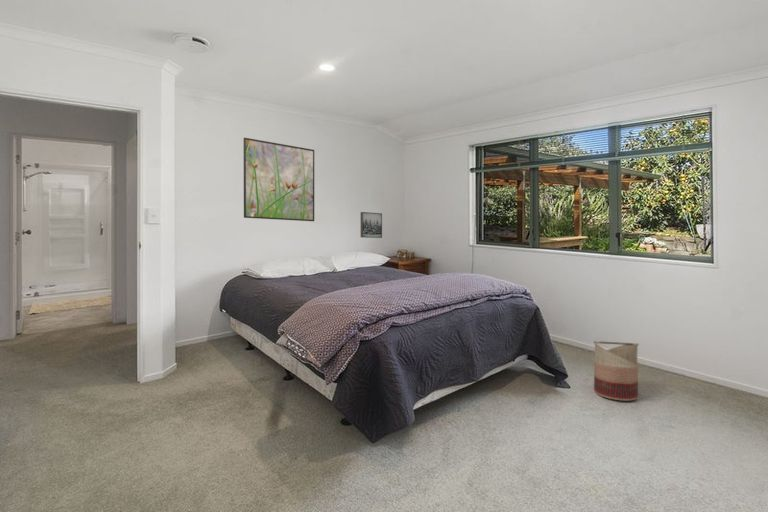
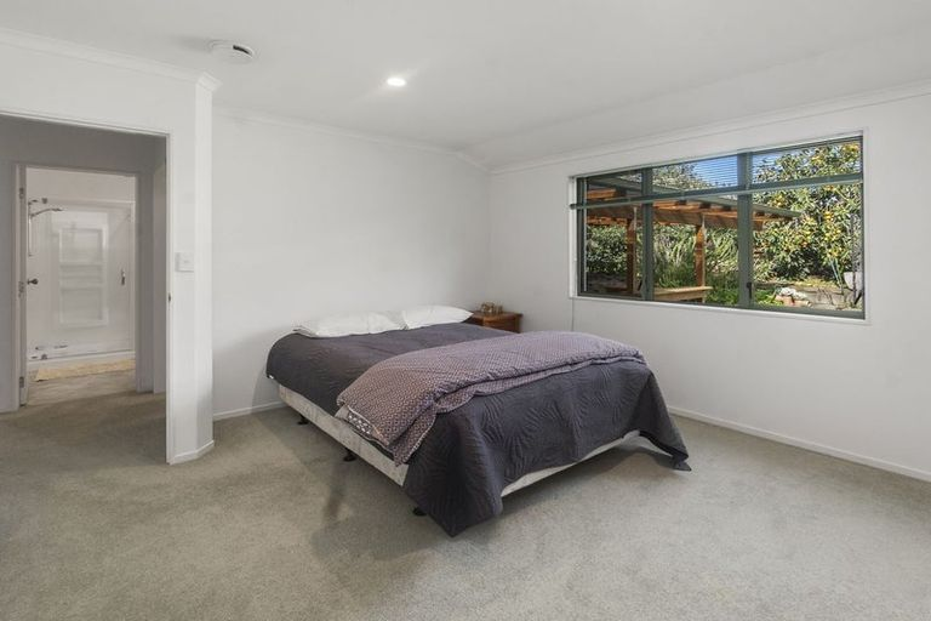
- wall art (371, 225)
- basket (615, 368)
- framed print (280, 181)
